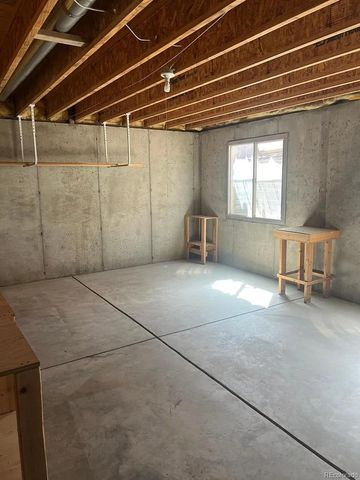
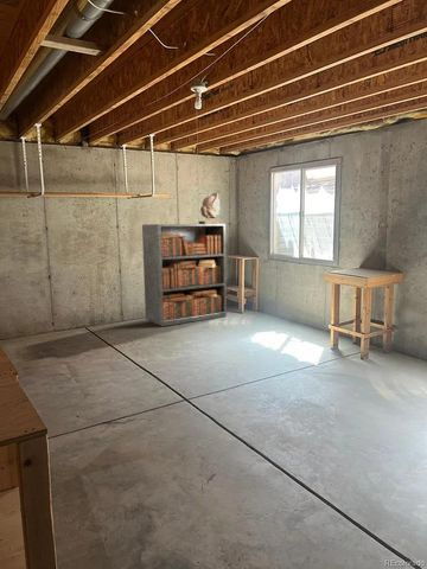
+ bookcase (185, 271)
+ sculpture bust (210, 207)
